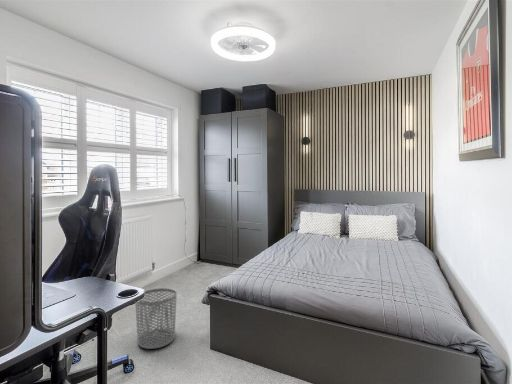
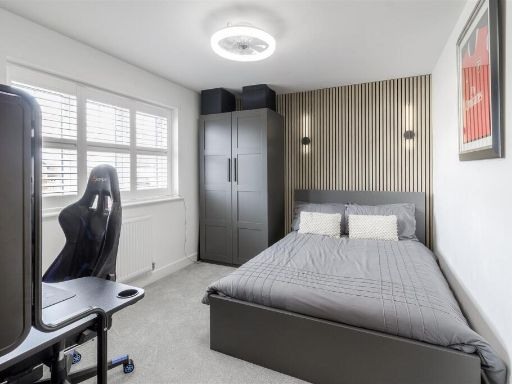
- waste bin (156, 316)
